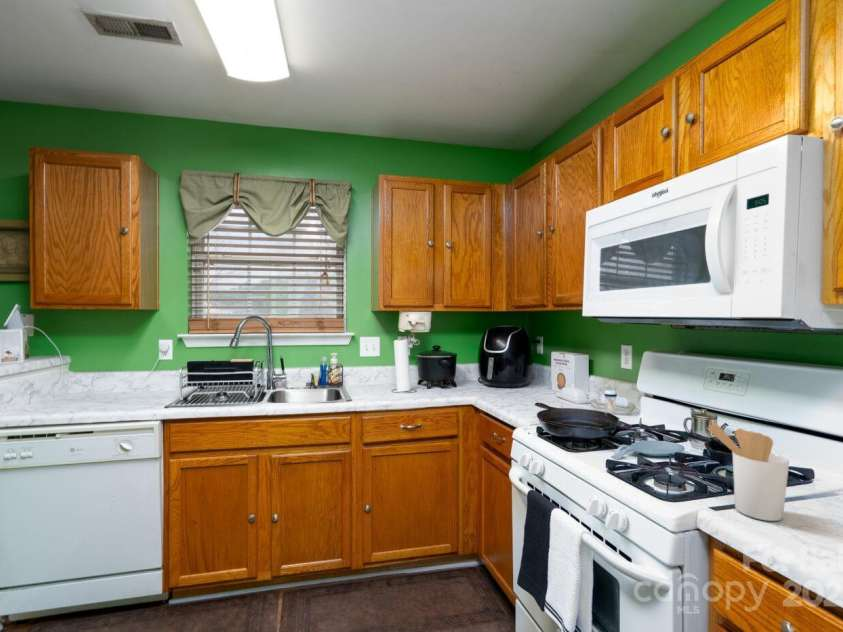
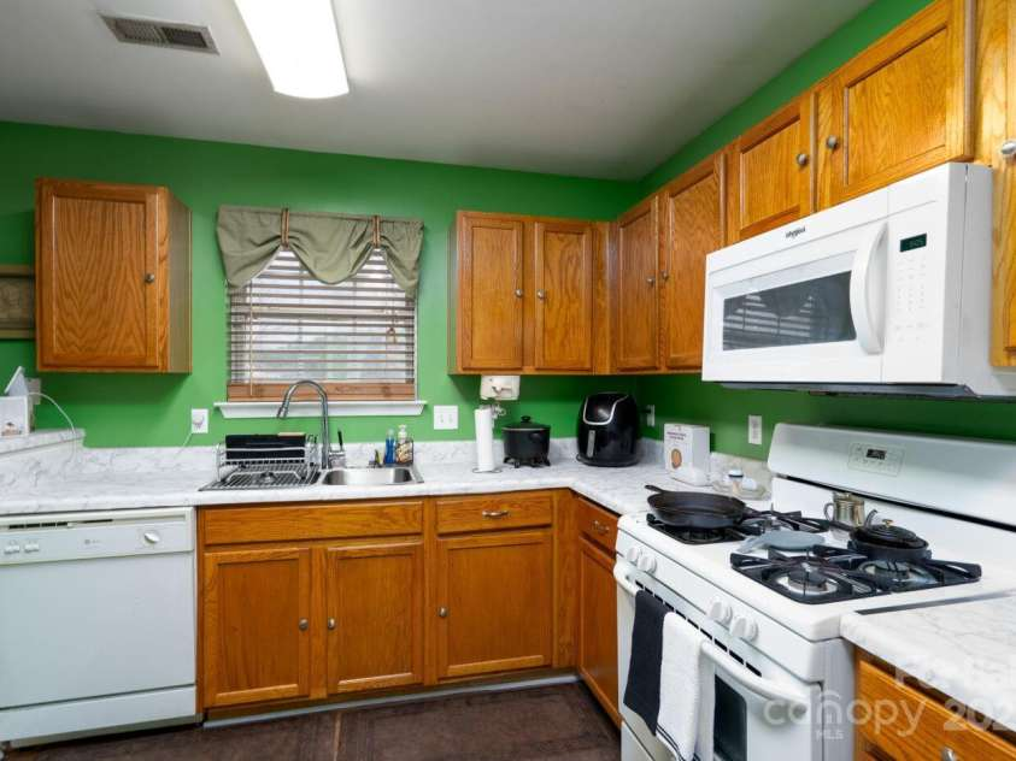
- utensil holder (744, 467)
